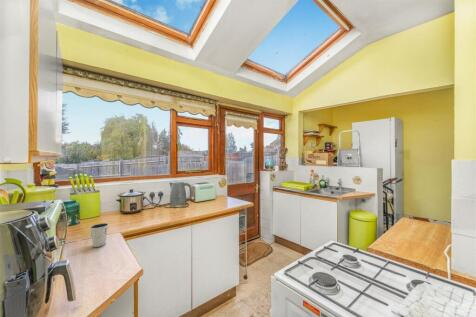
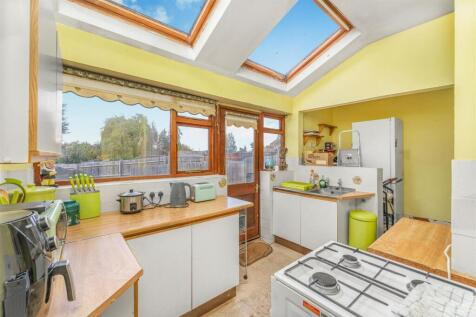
- dixie cup (99, 235)
